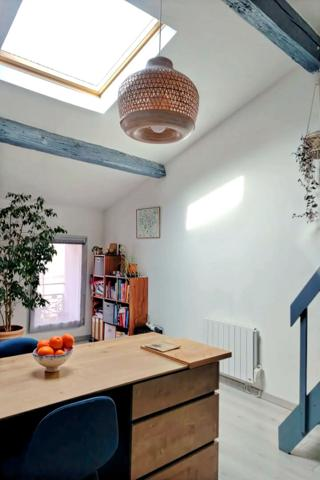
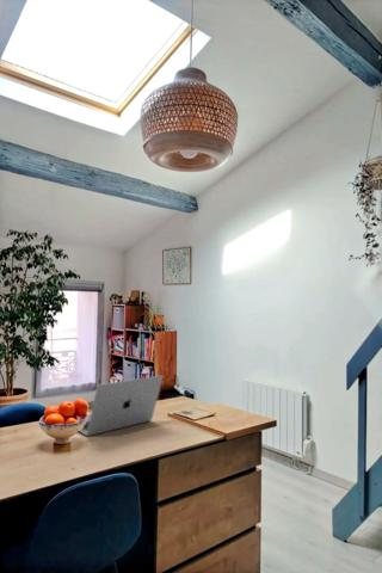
+ laptop (111, 399)
